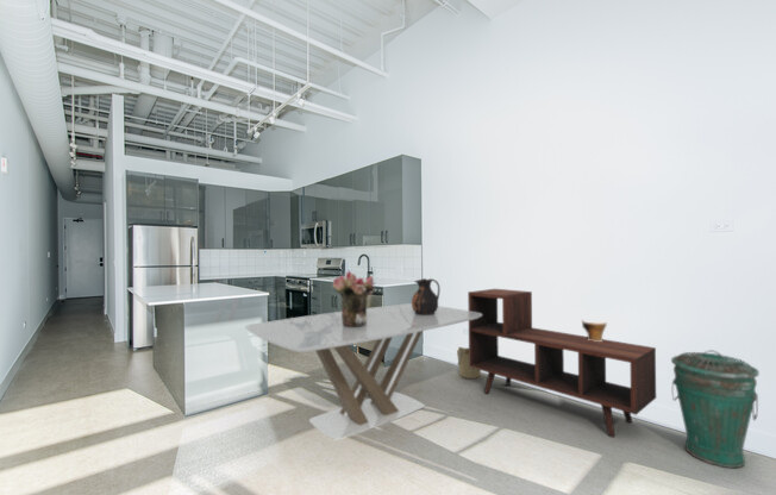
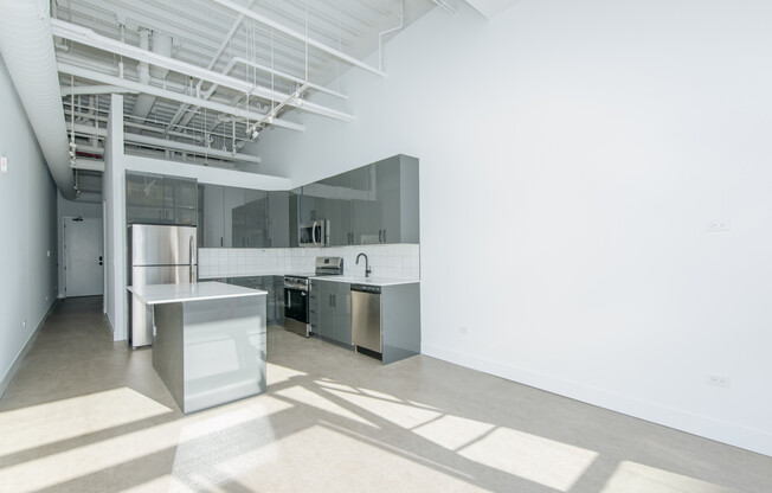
- ceramic vessel (592, 330)
- shelving unit (550, 351)
- bouquet (355, 296)
- dining table (373, 365)
- ceramic jug (424, 295)
- trash can (713, 402)
- bucket (468, 359)
